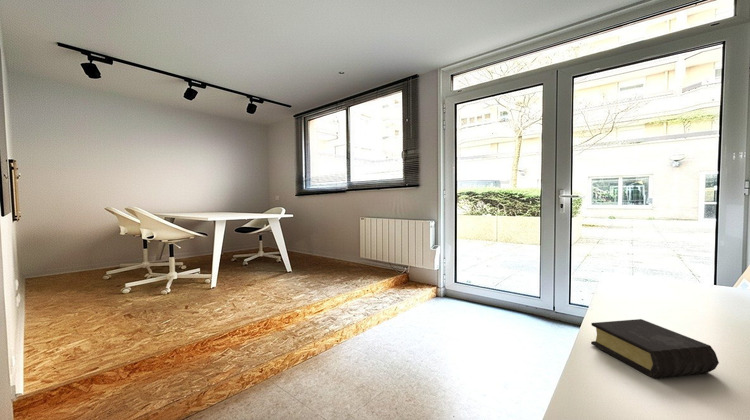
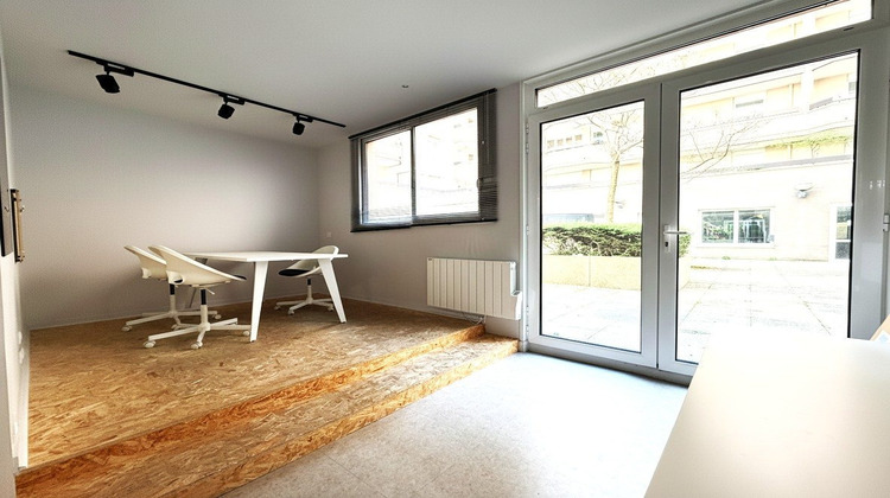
- book (649, 346)
